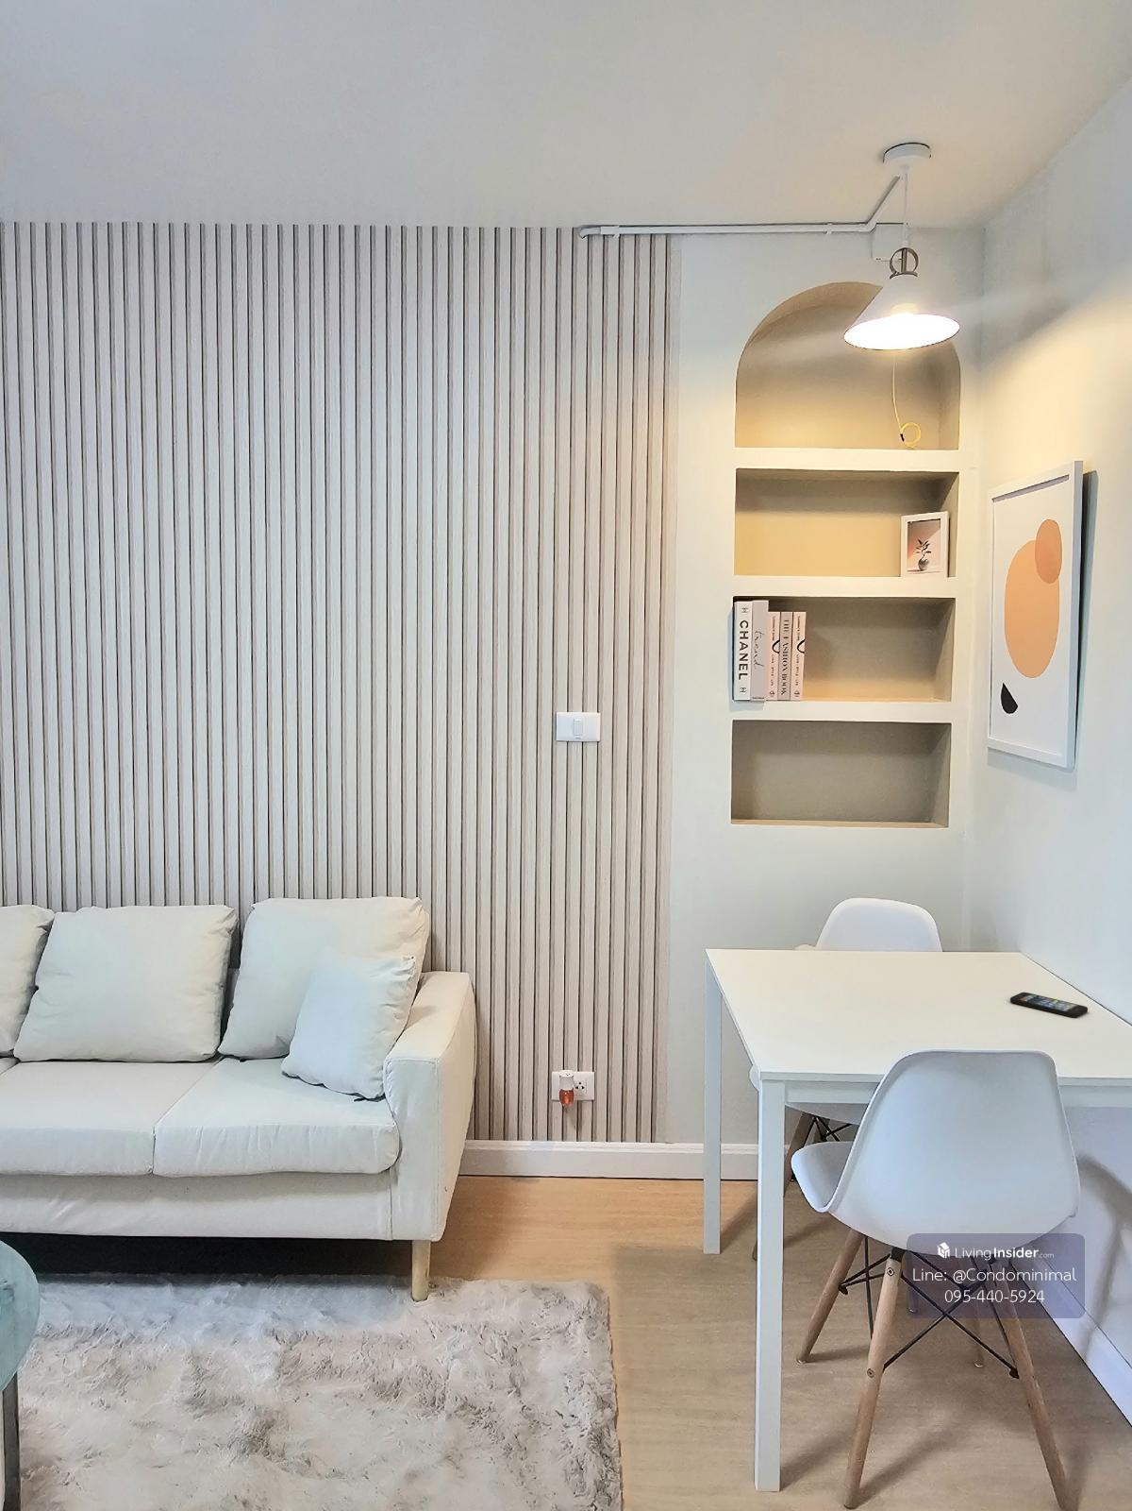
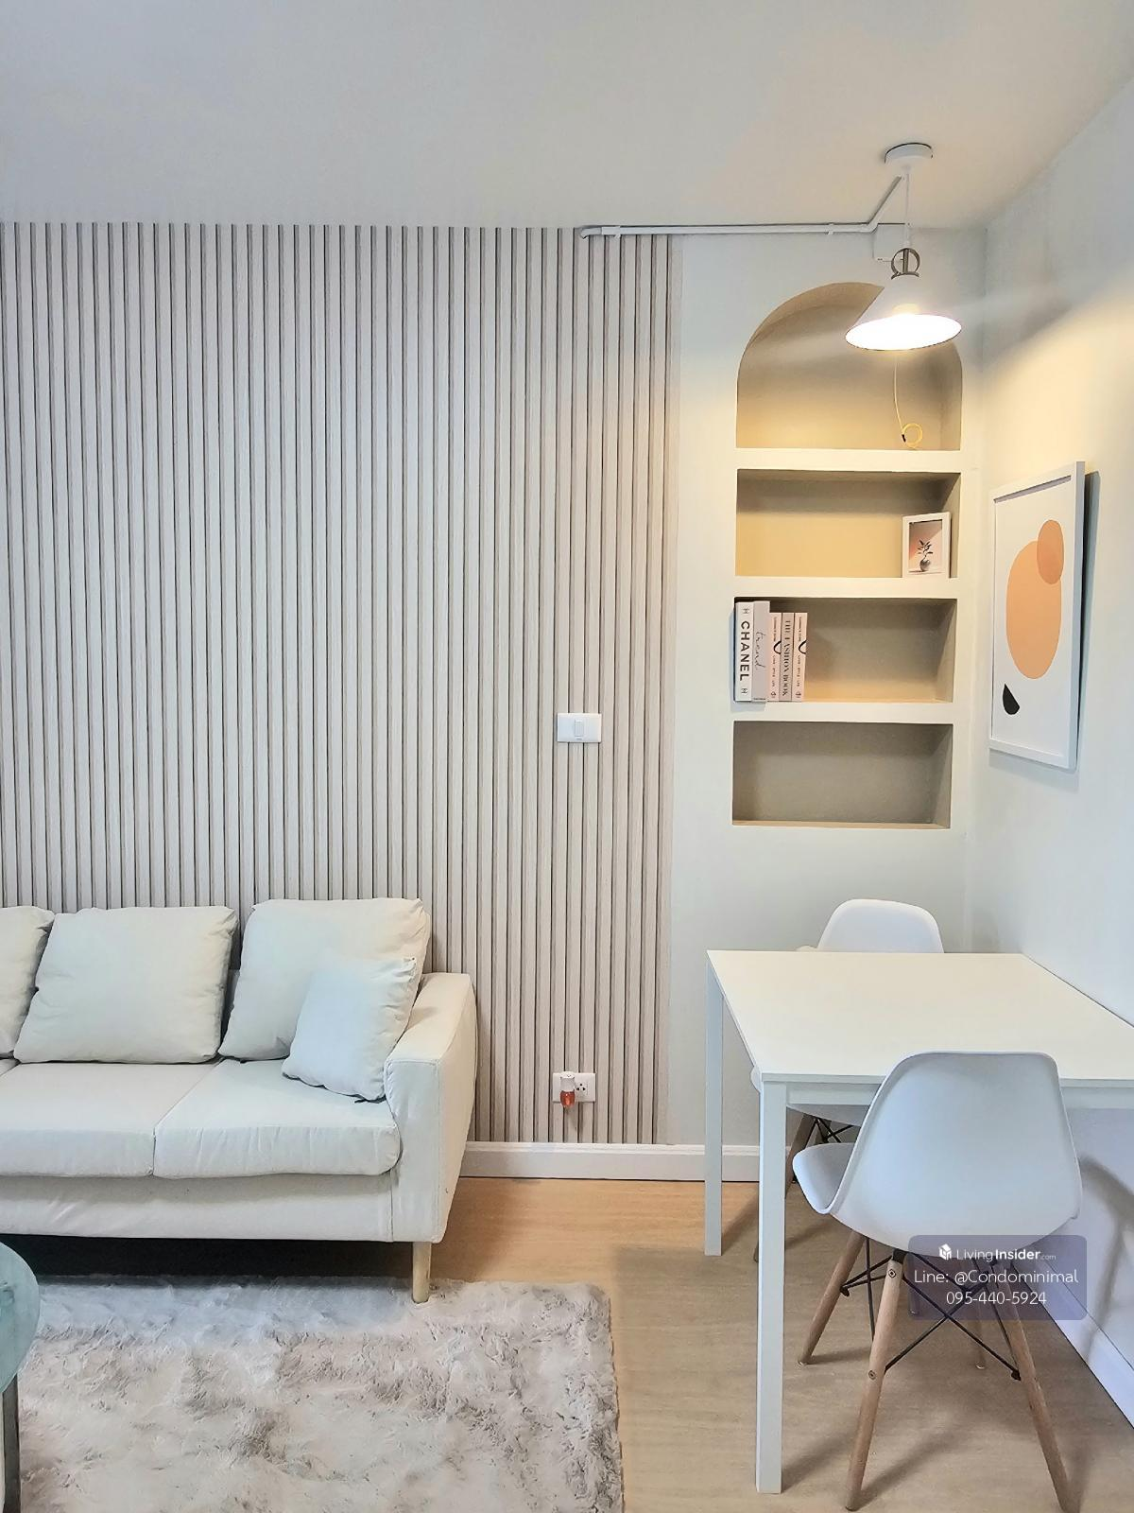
- smartphone (1048, 1004)
